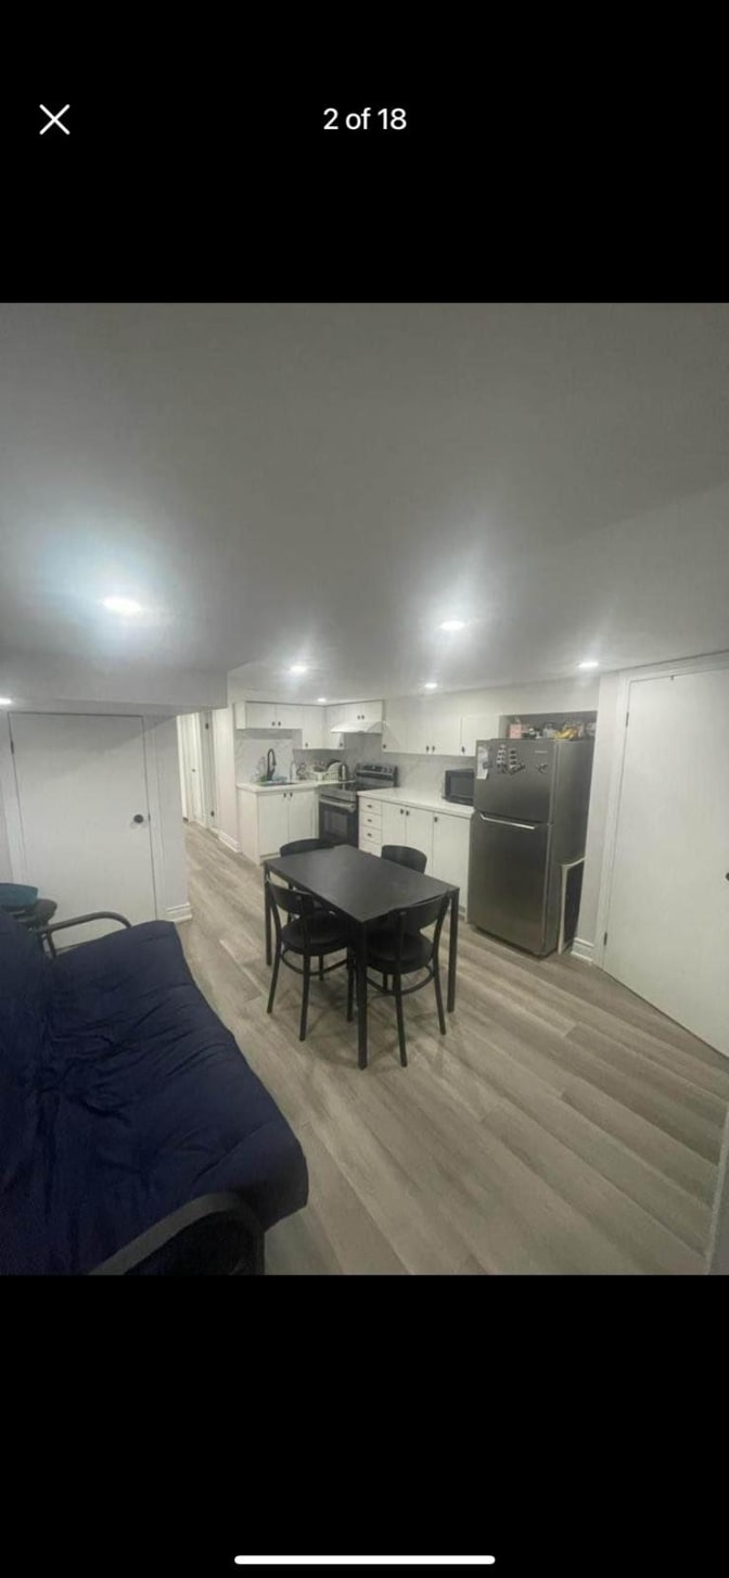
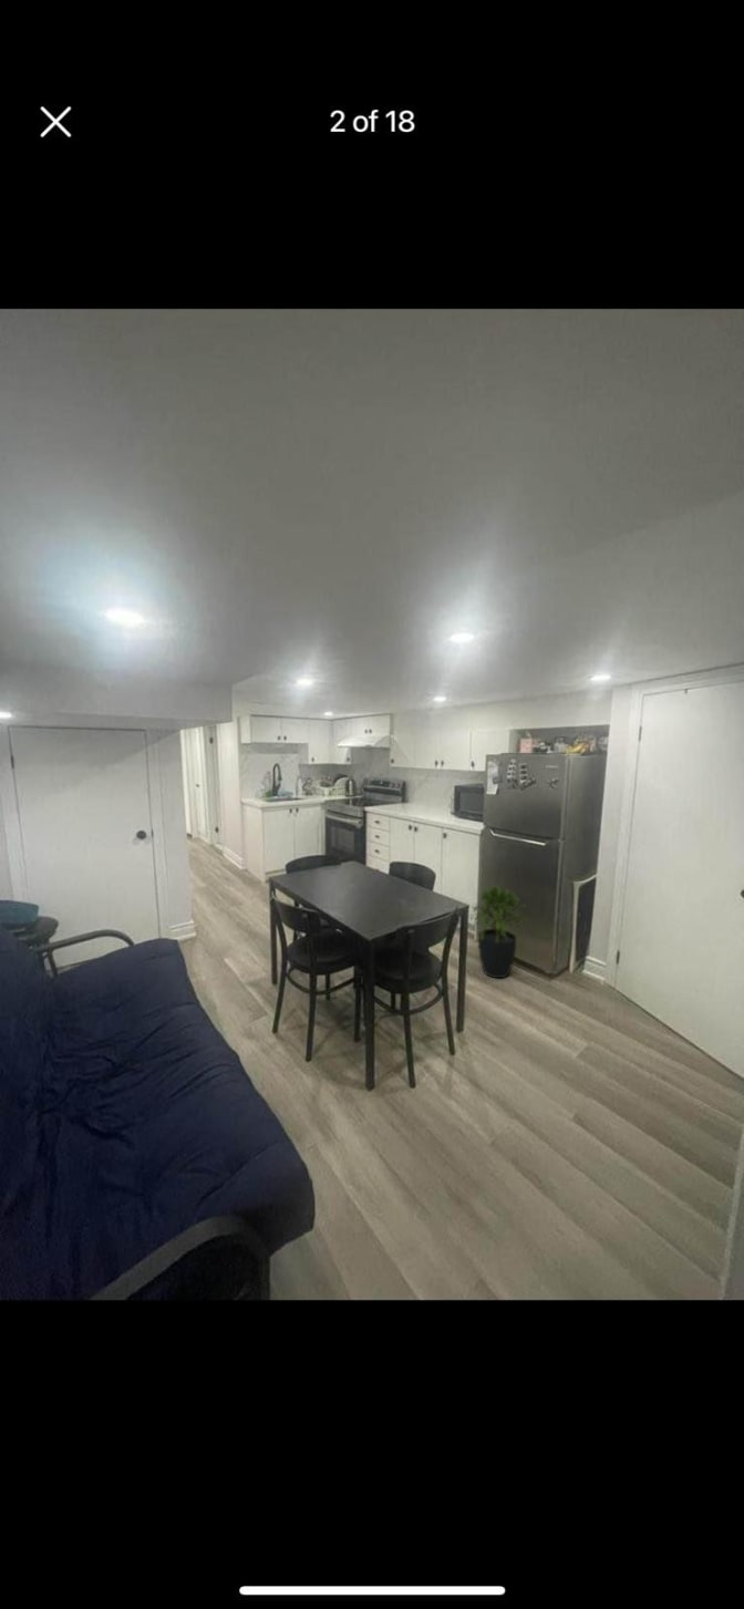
+ potted plant (496, 927)
